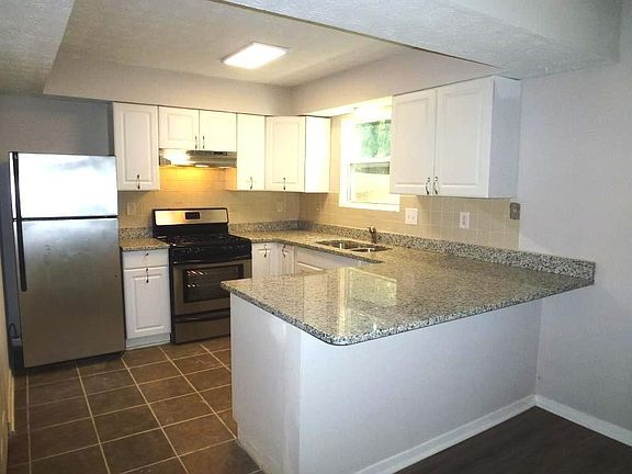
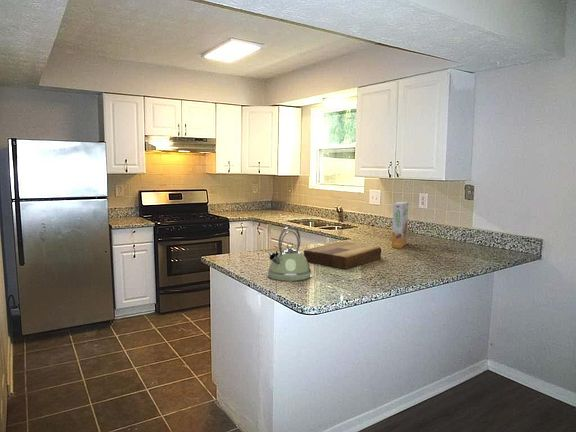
+ cutting board (343, 253)
+ cereal box (400, 224)
+ kettle (287, 251)
